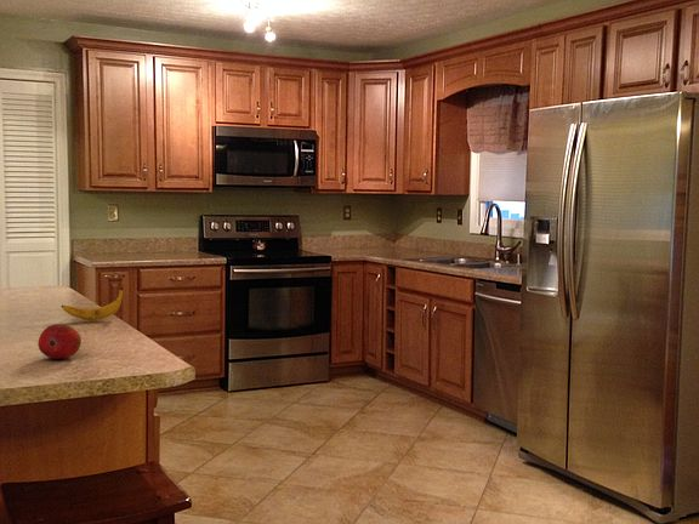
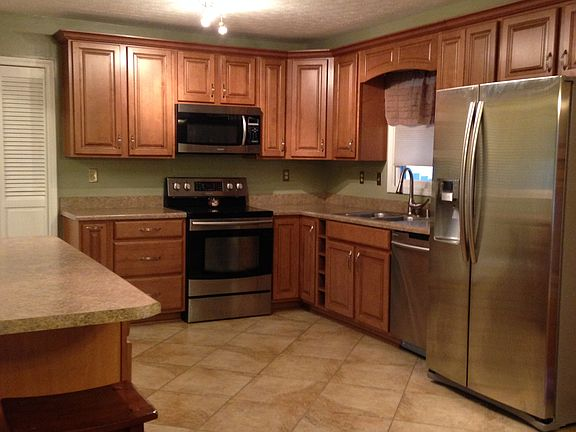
- banana (92, 309)
- fruit (59, 340)
